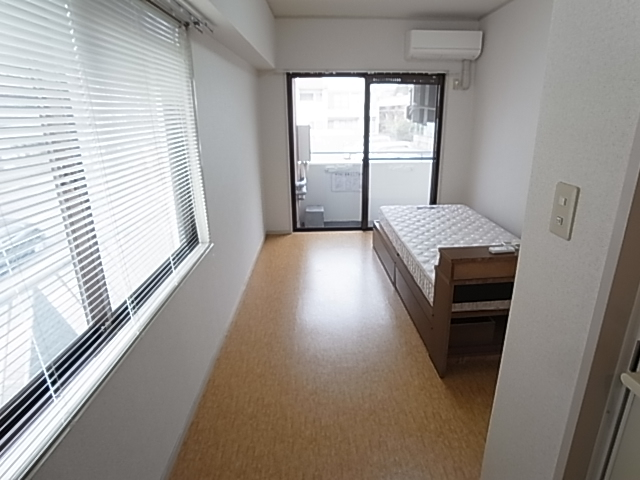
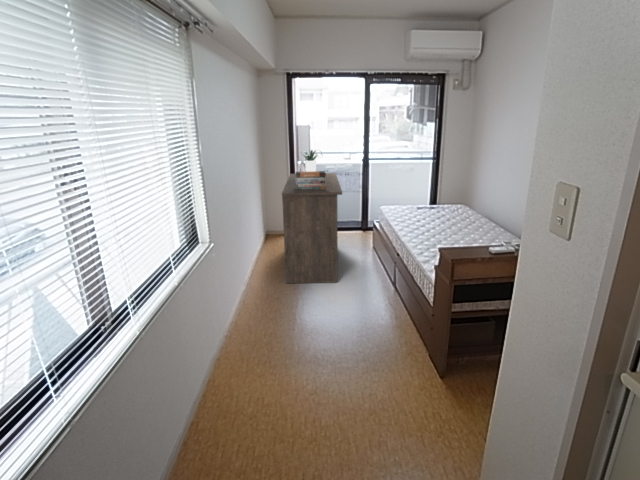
+ potted plant (311, 162)
+ book stack (310, 180)
+ storage cabinet (313, 223)
